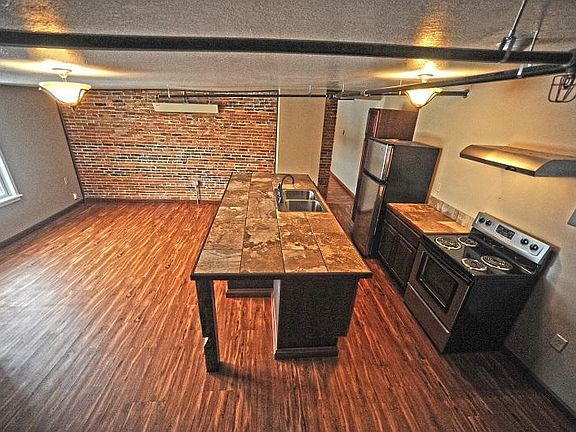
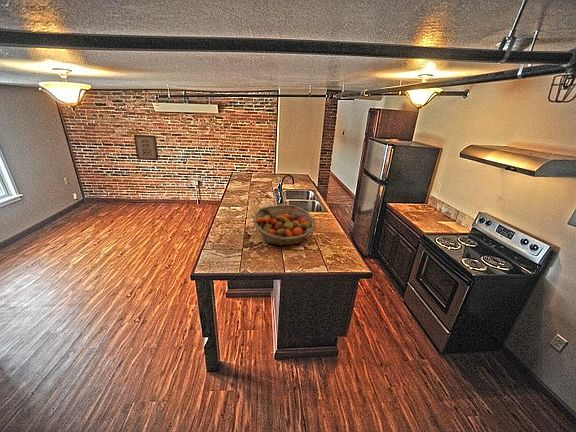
+ fruit basket (284, 224)
+ wall art (146, 147)
